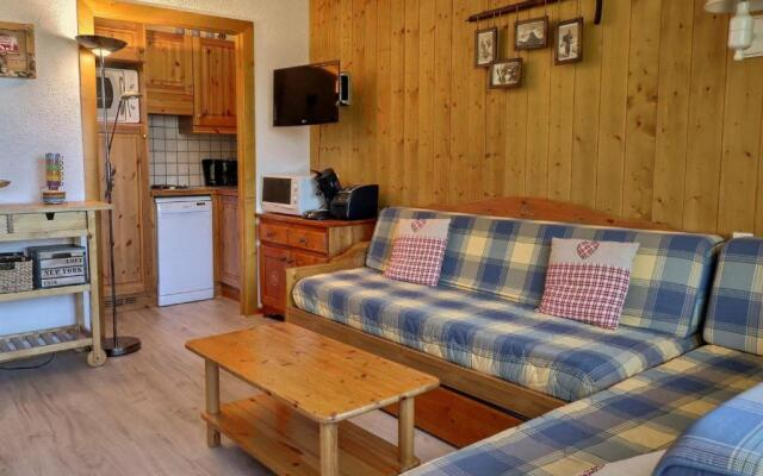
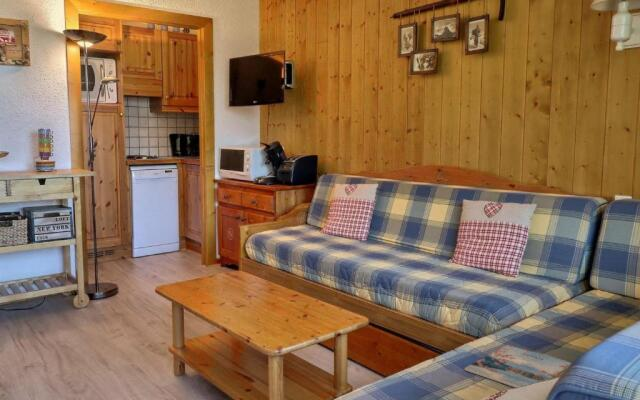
+ magazine (518, 366)
